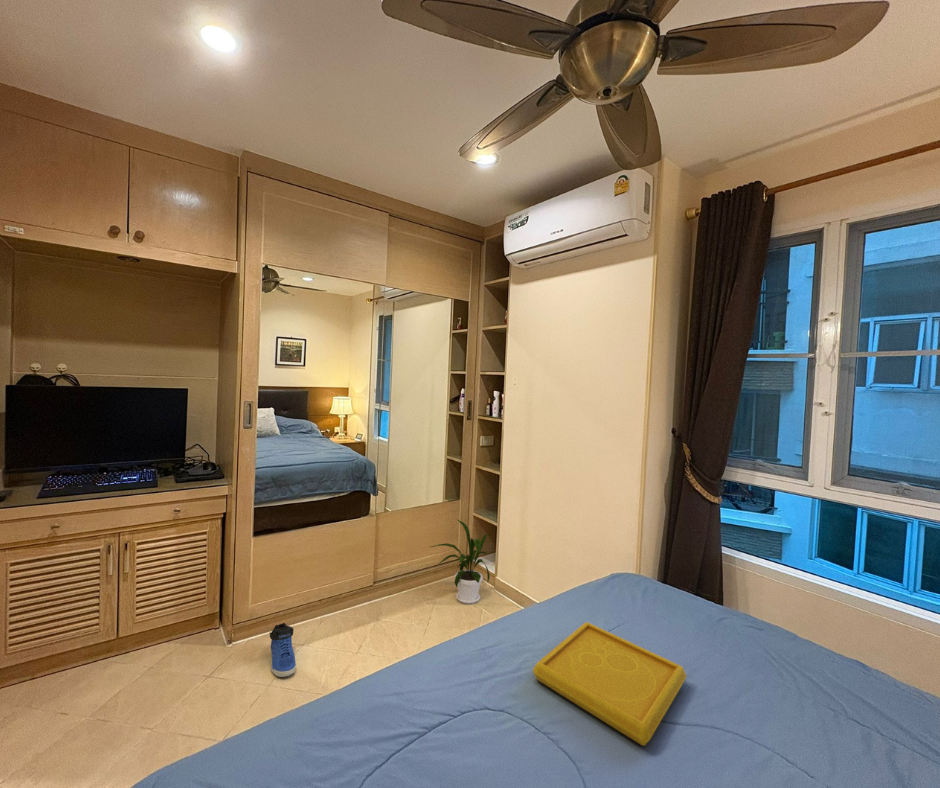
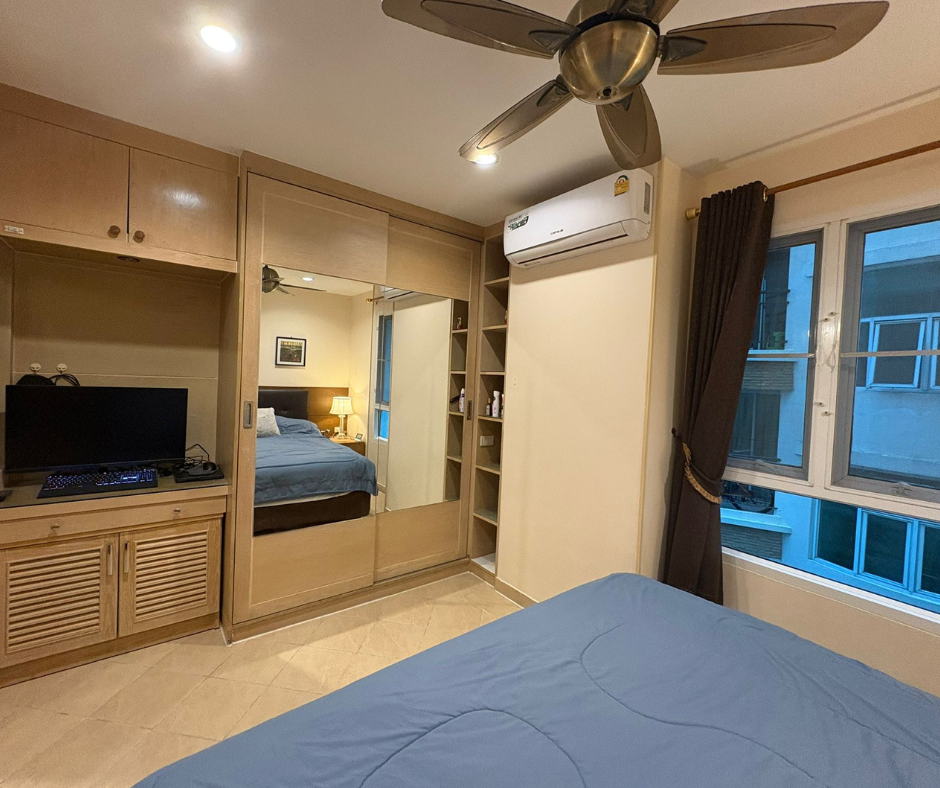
- sneaker (283, 646)
- serving tray (609, 672)
- house plant (467, 562)
